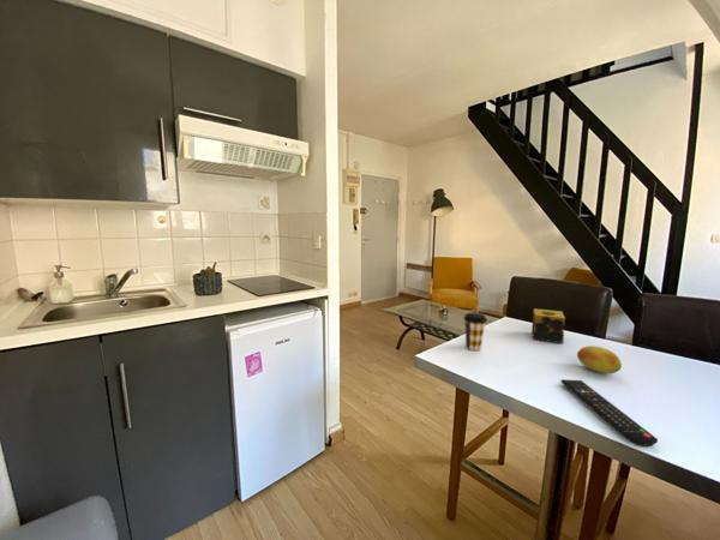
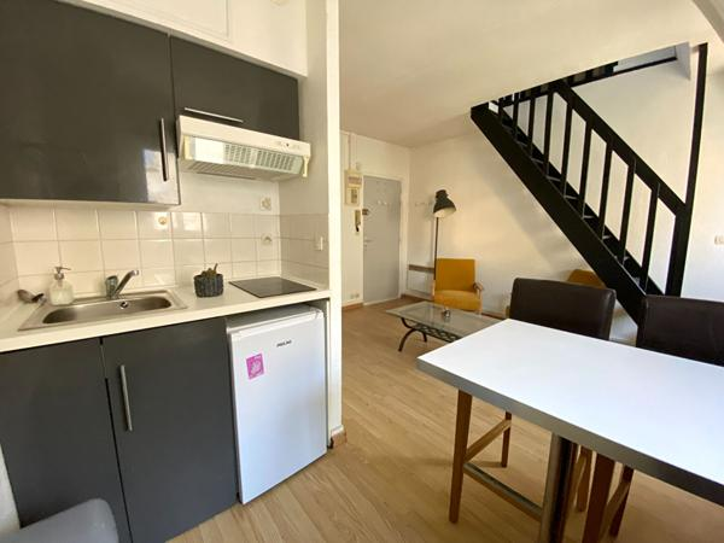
- remote control (601, 407)
- fruit (598, 359)
- candle (547, 325)
- coffee cup (474, 331)
